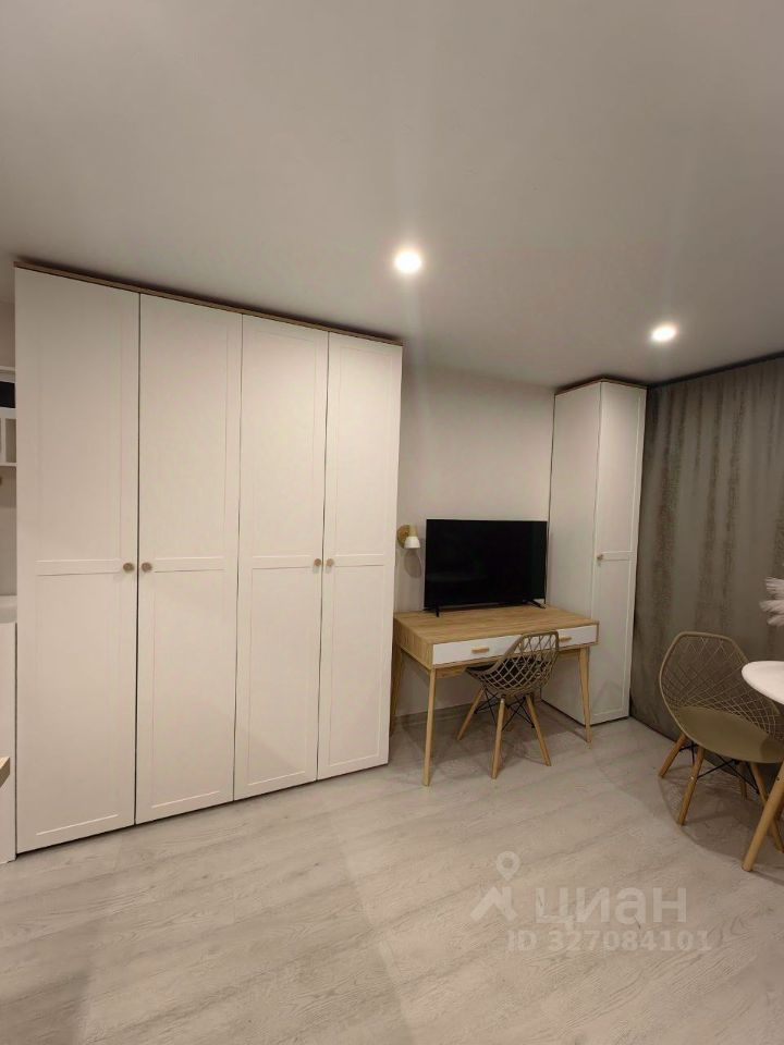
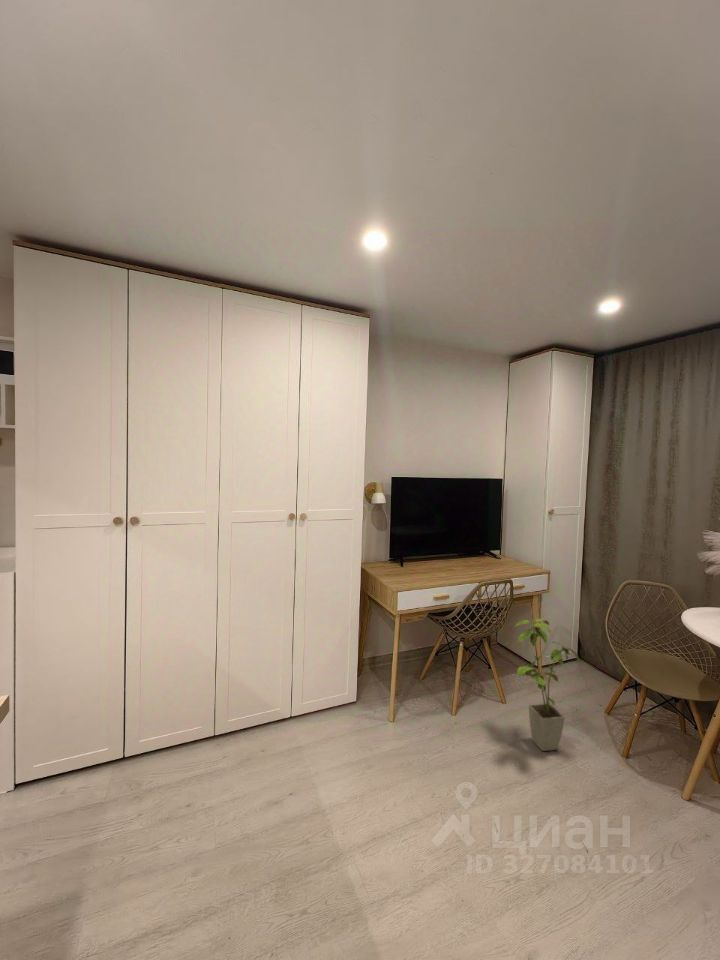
+ house plant (537, 682)
